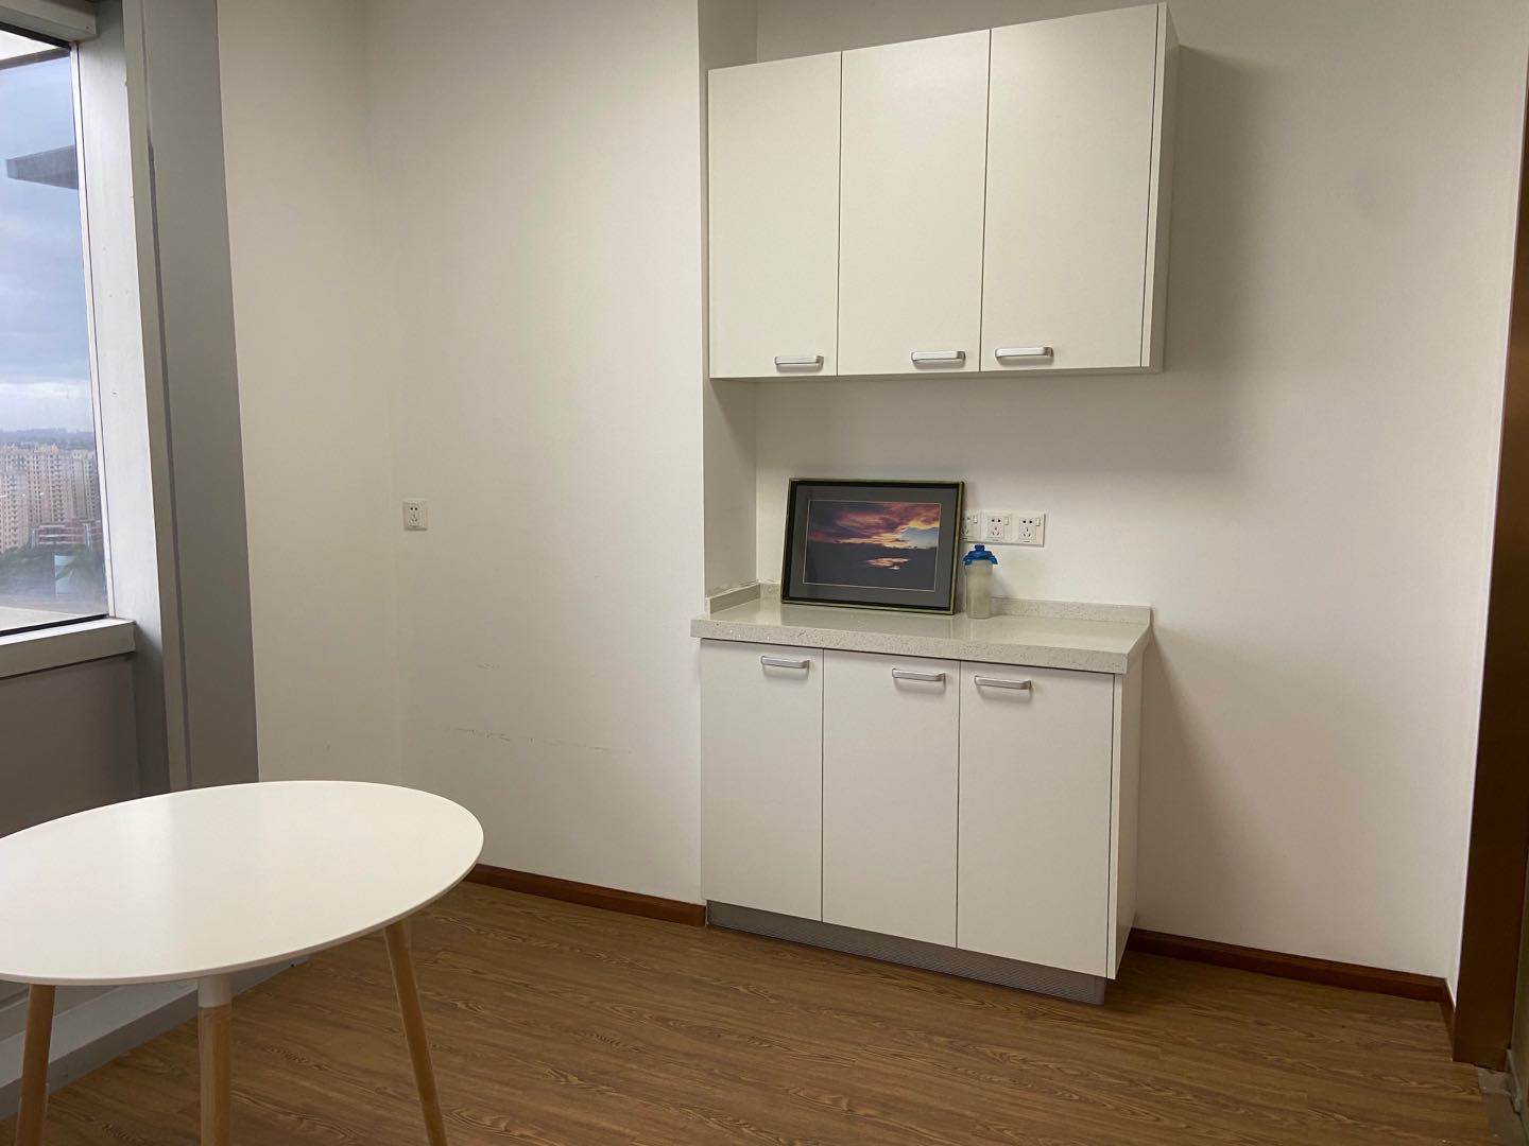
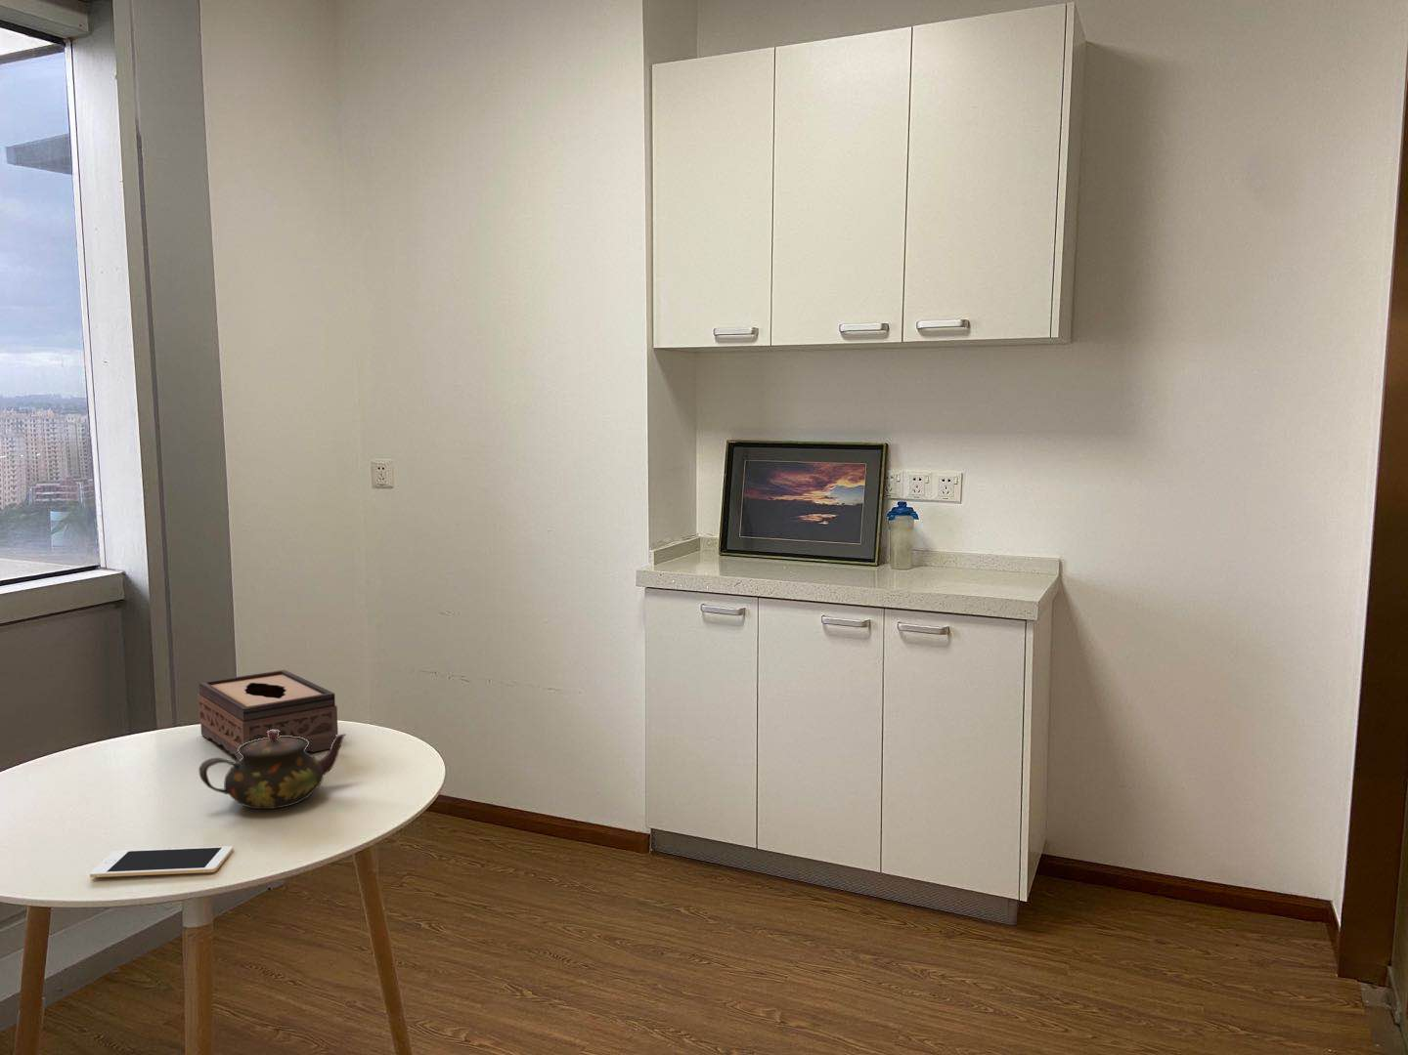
+ teapot (276, 764)
+ tissue box (266, 714)
+ cell phone (163, 861)
